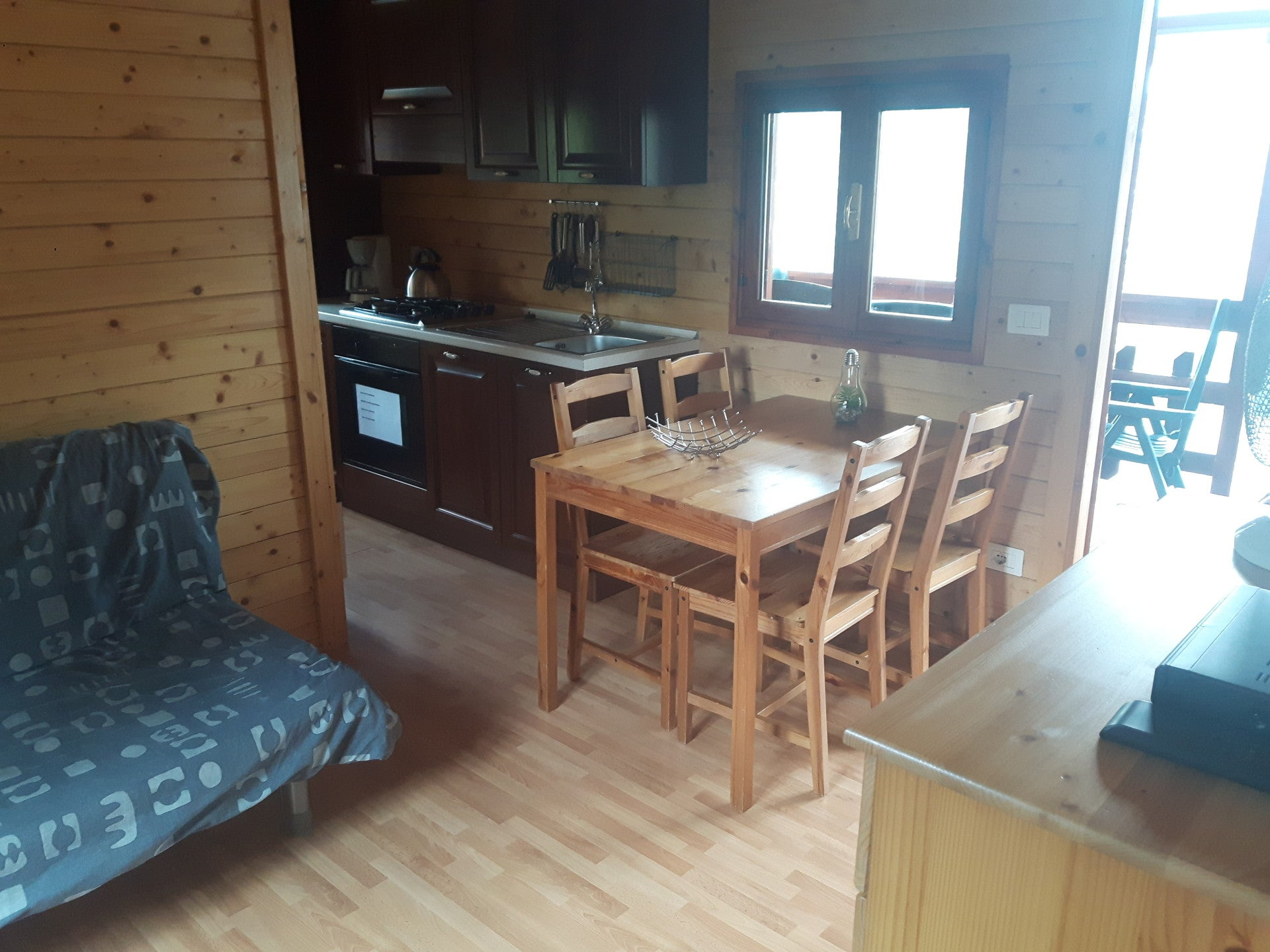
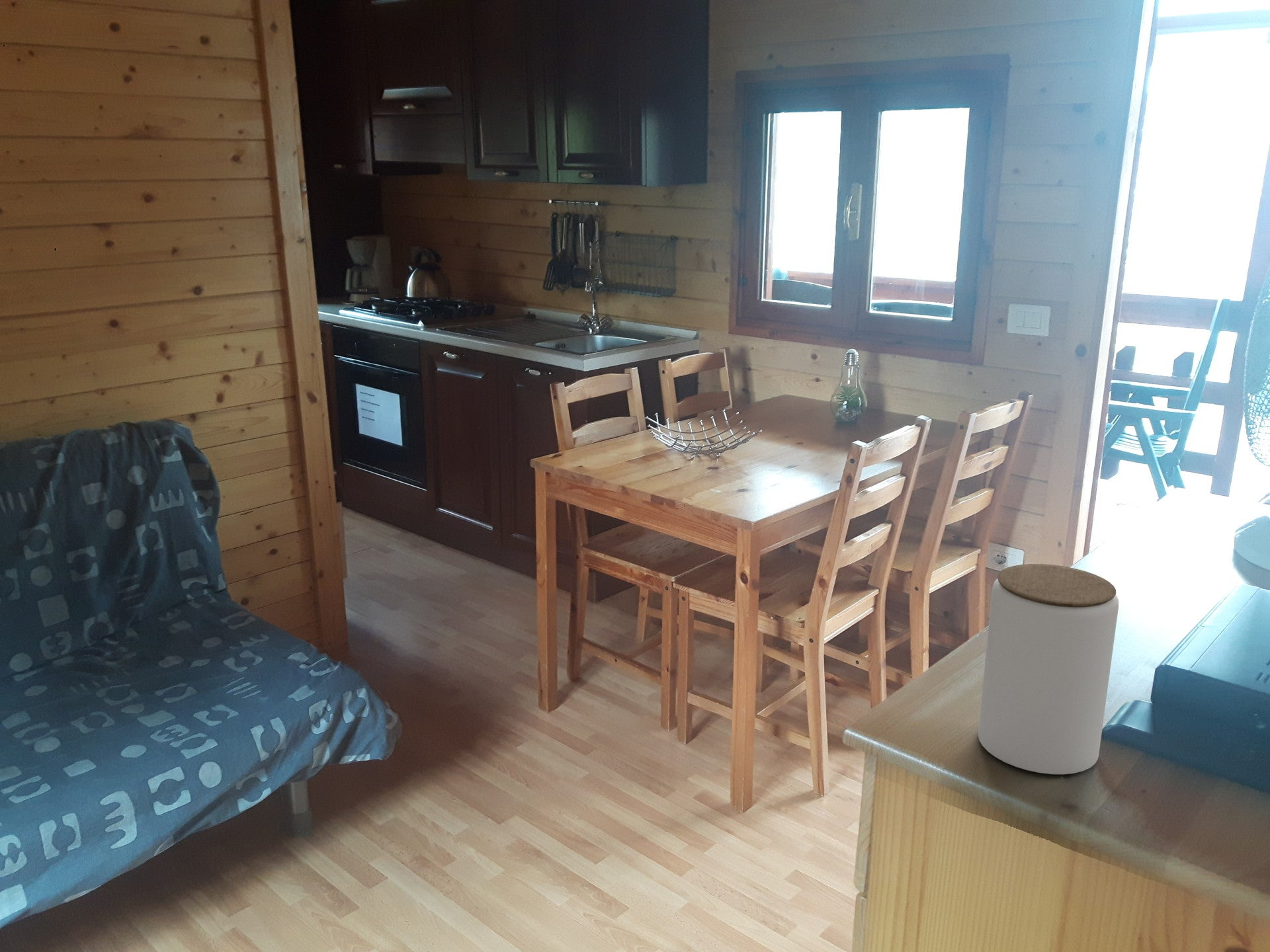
+ jar (1046, 665)
